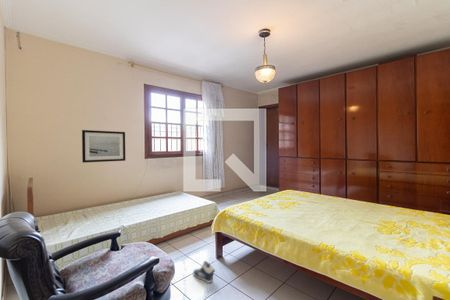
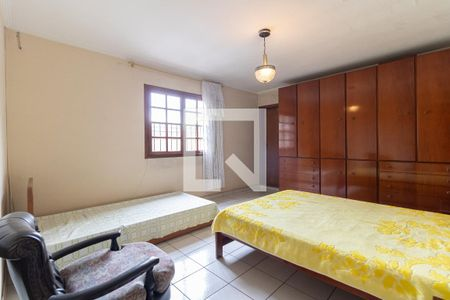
- sneaker (203, 268)
- wall art (105, 146)
